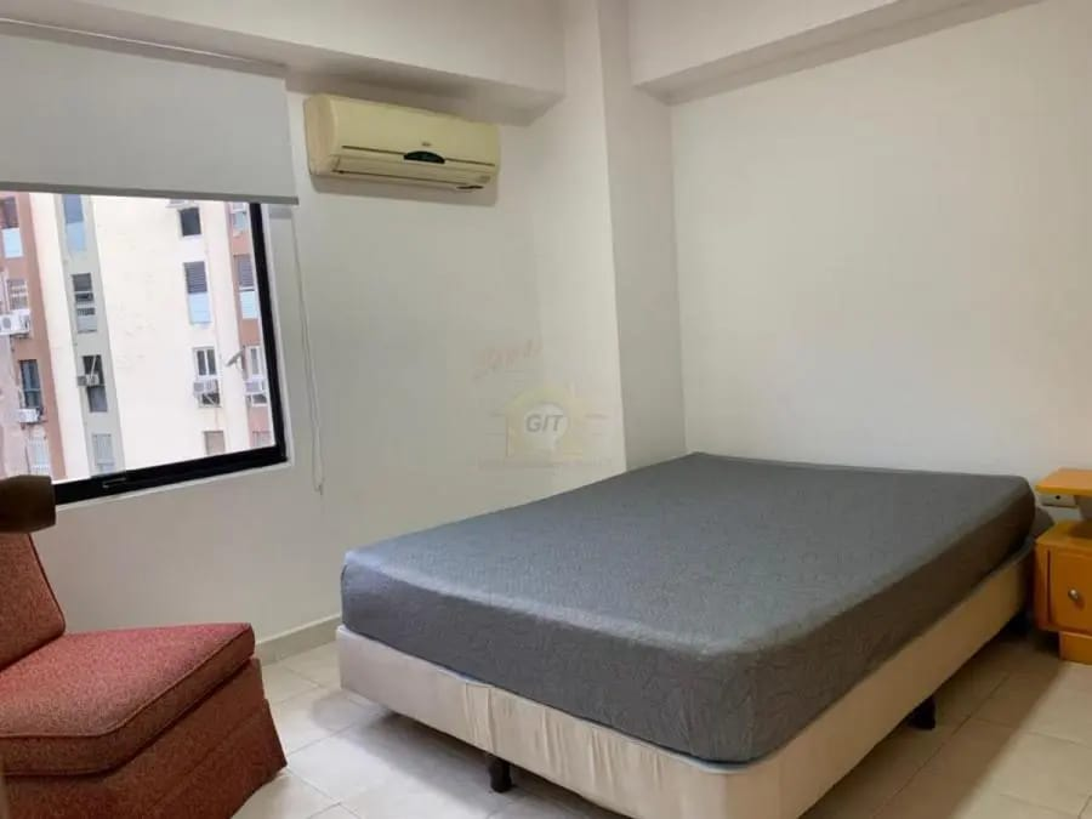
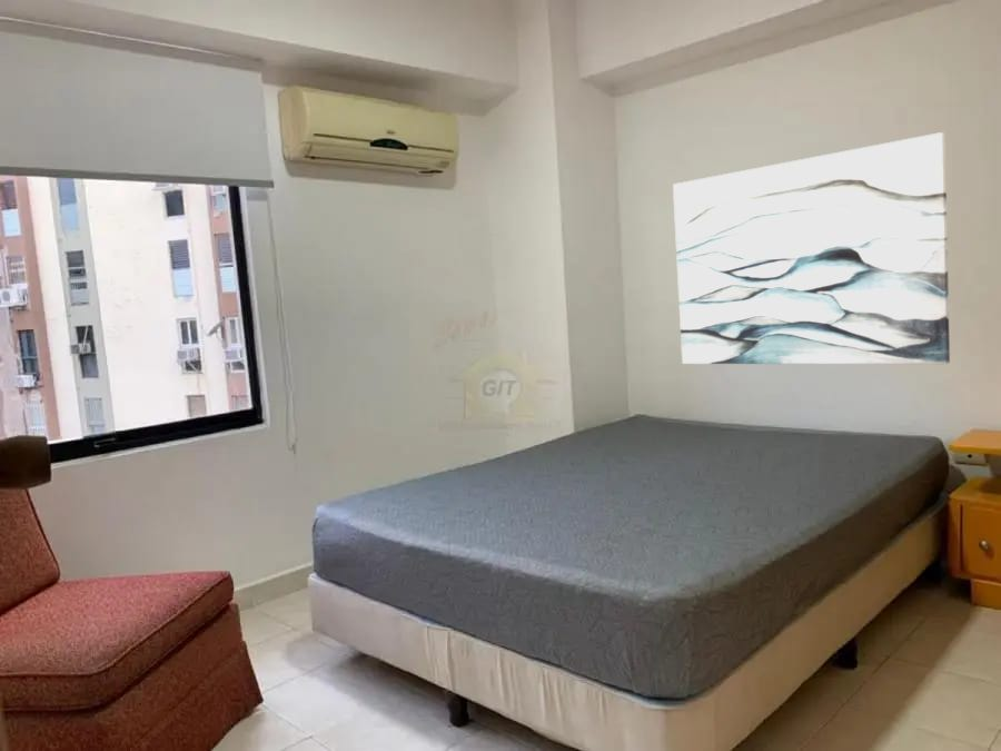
+ wall art (795, 264)
